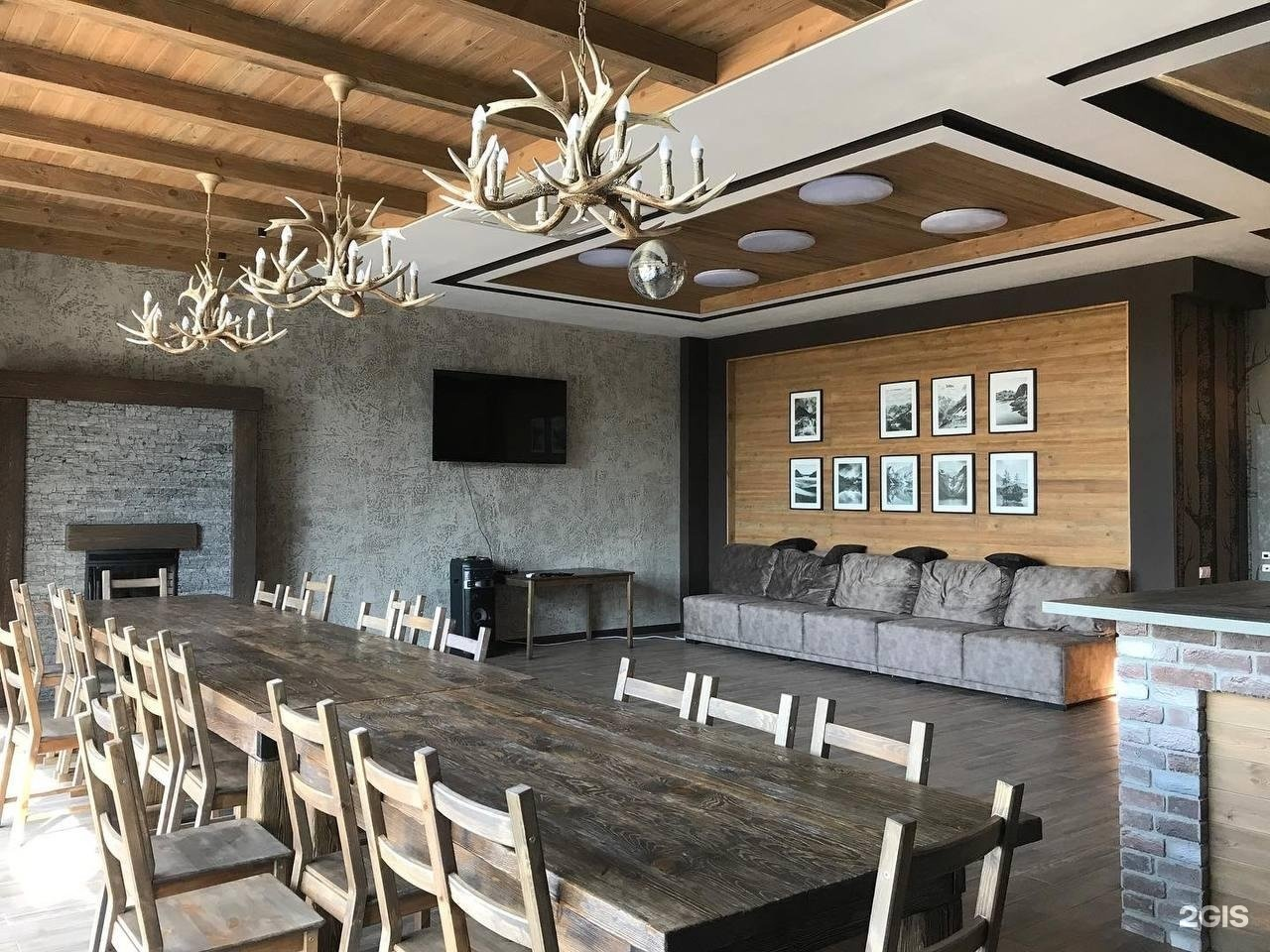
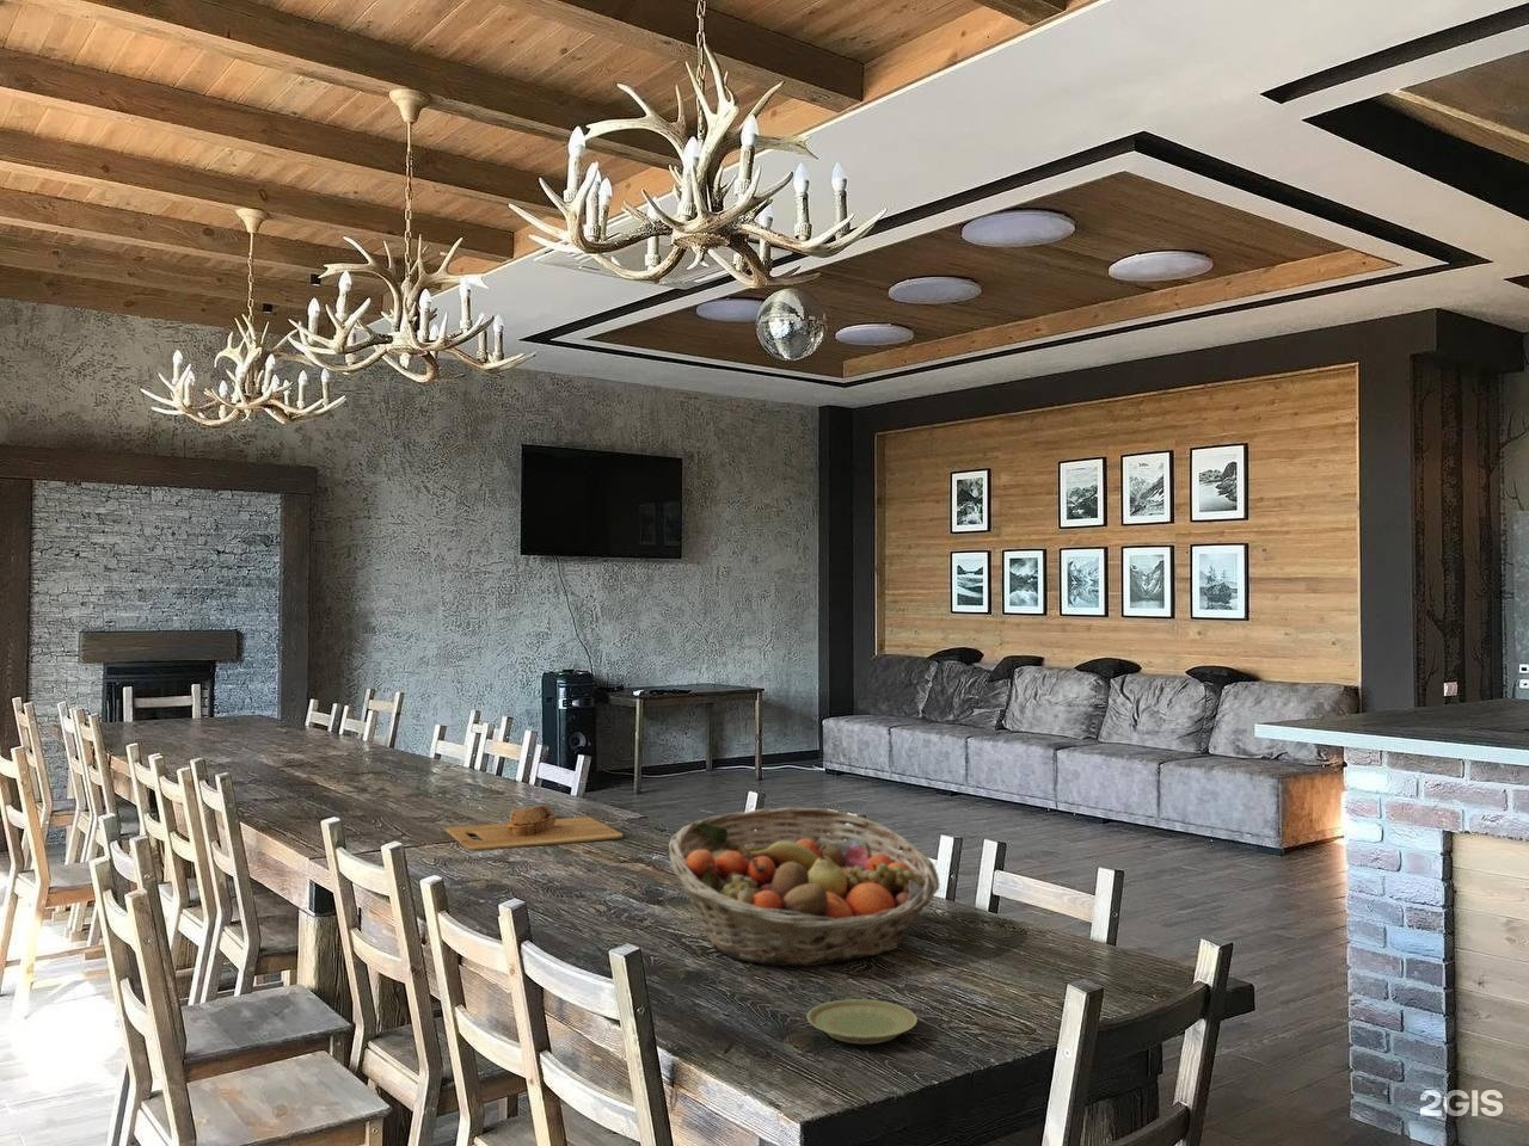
+ cutting board (533, 820)
+ fruit basket (803, 881)
+ plate (861, 1023)
